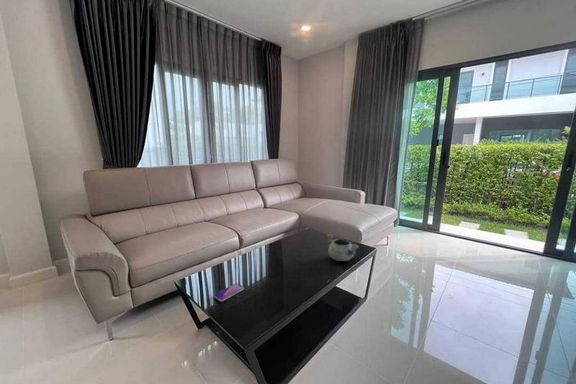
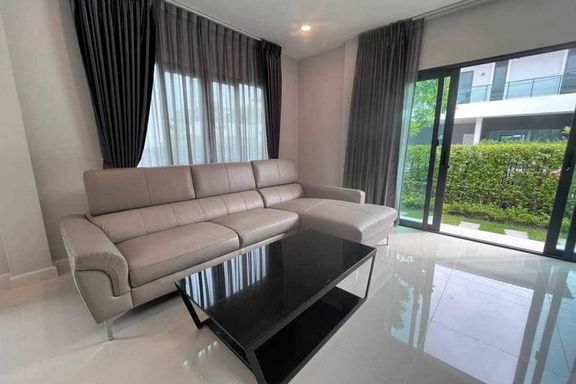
- smartphone (229, 291)
- decorative bowl (342, 248)
